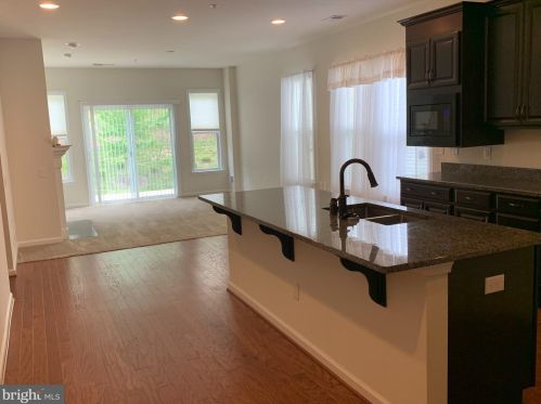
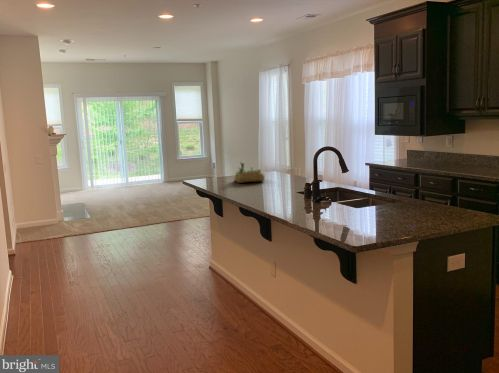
+ succulent planter (249, 171)
